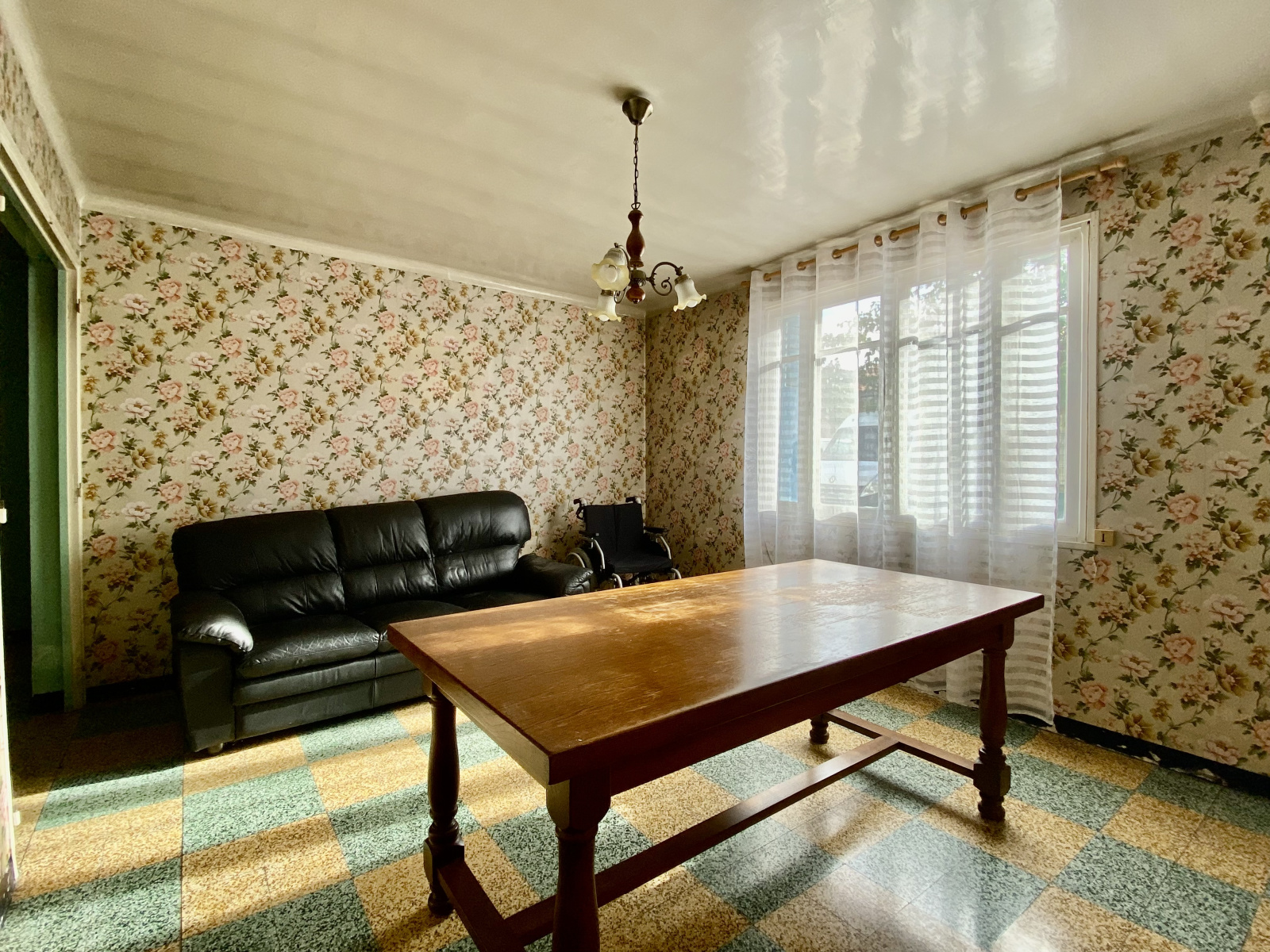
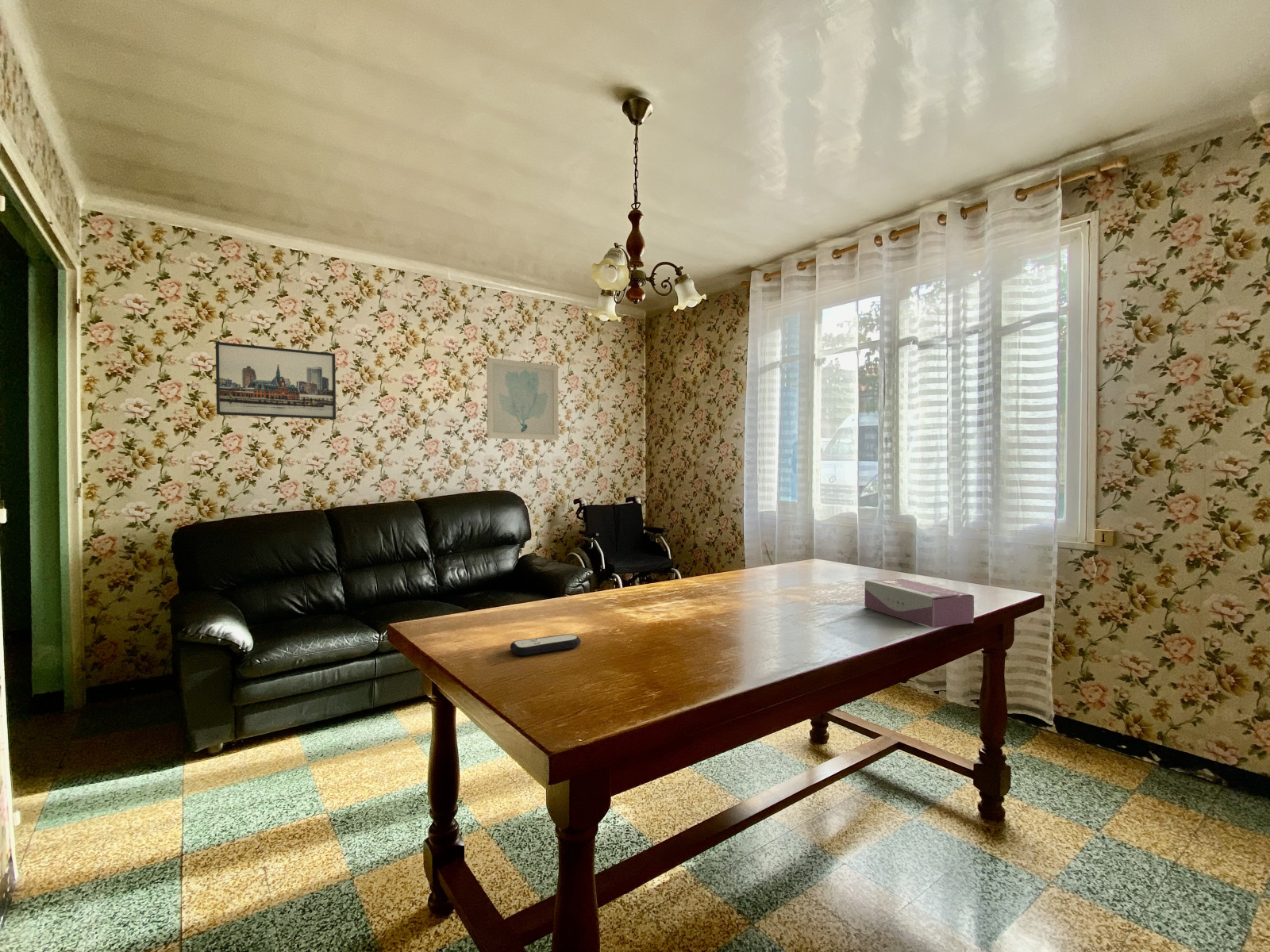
+ wall art (524, 400)
+ tissue box (916, 600)
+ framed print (279, 382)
+ remote control (546, 643)
